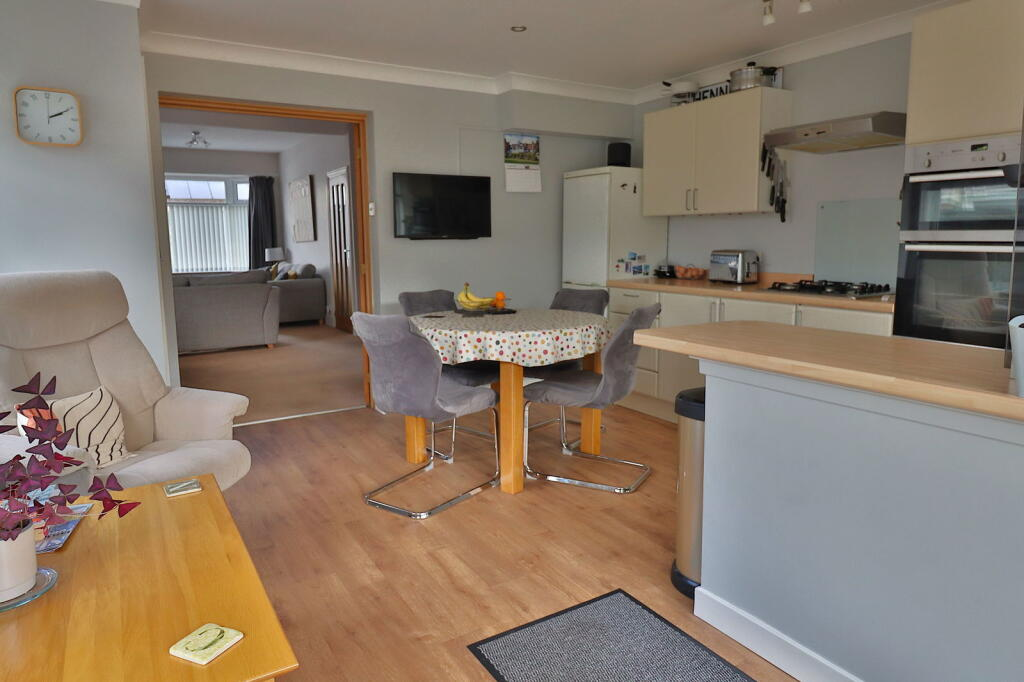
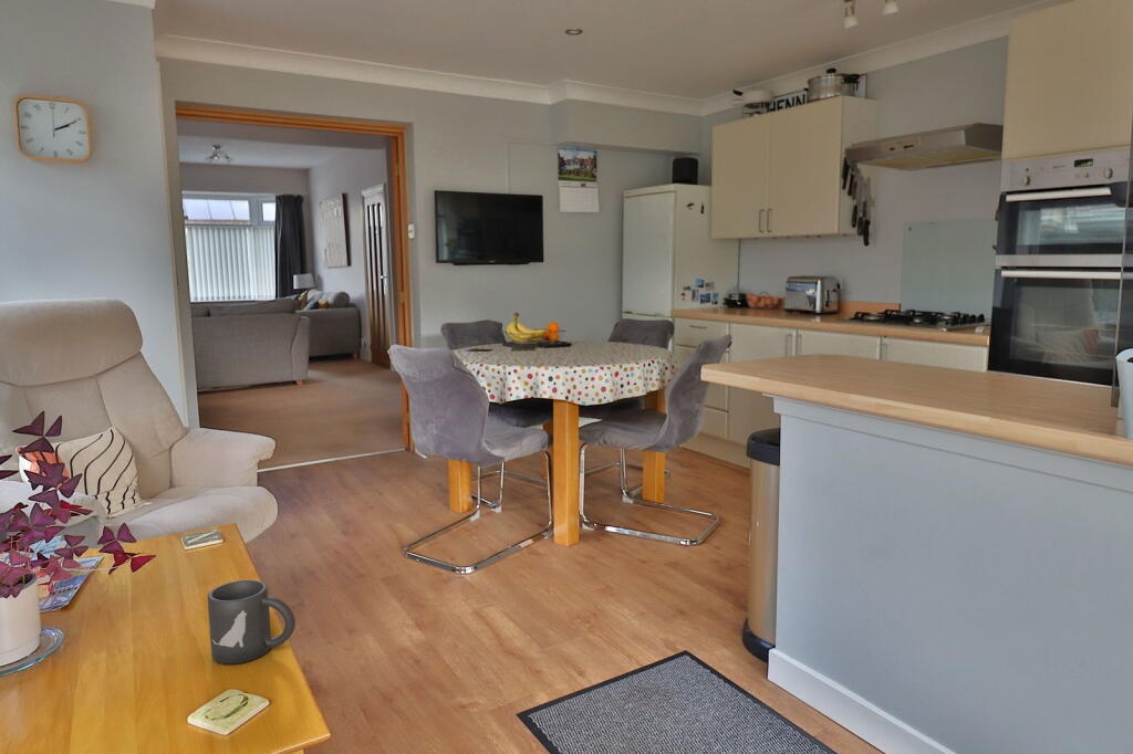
+ mug (249, 620)
